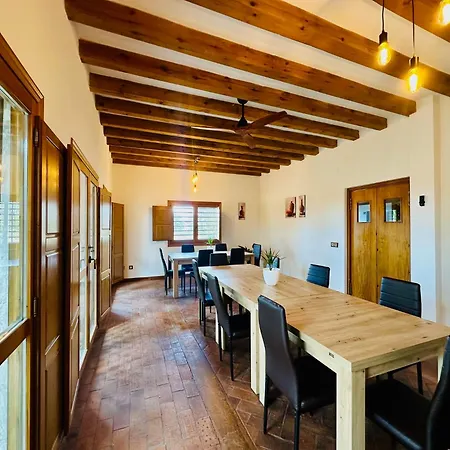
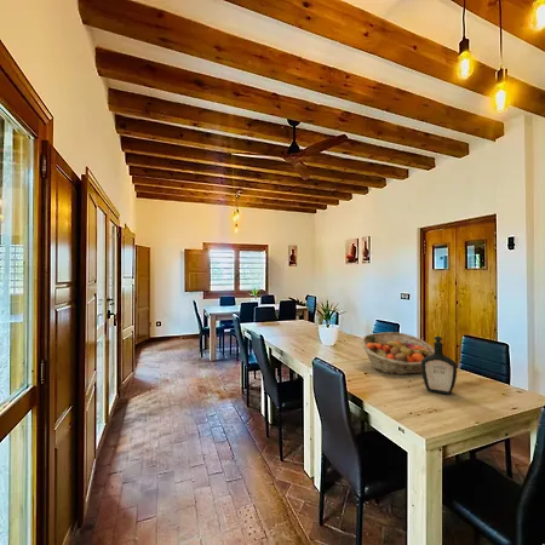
+ bottle (438, 363)
+ fruit basket (397, 351)
